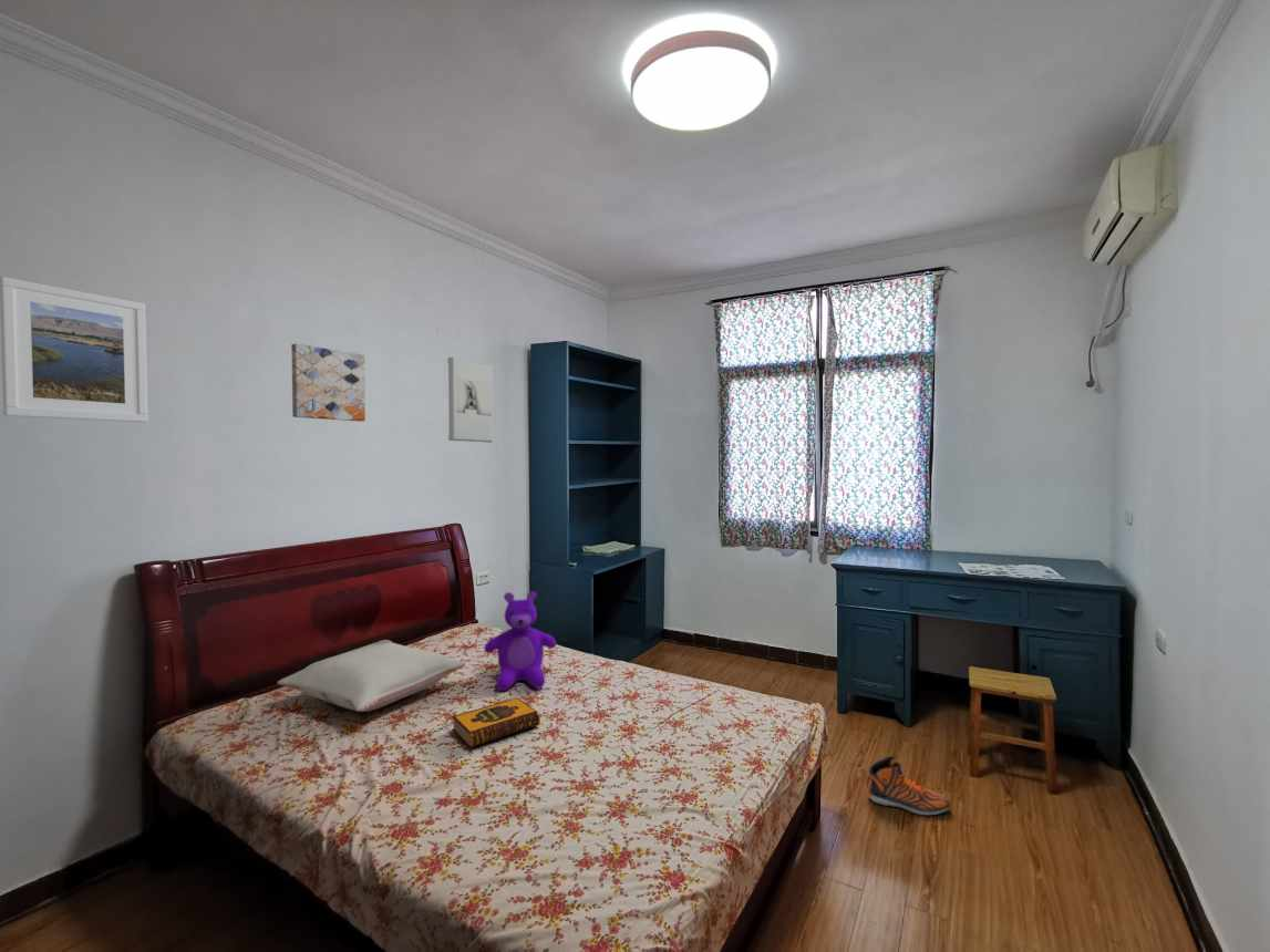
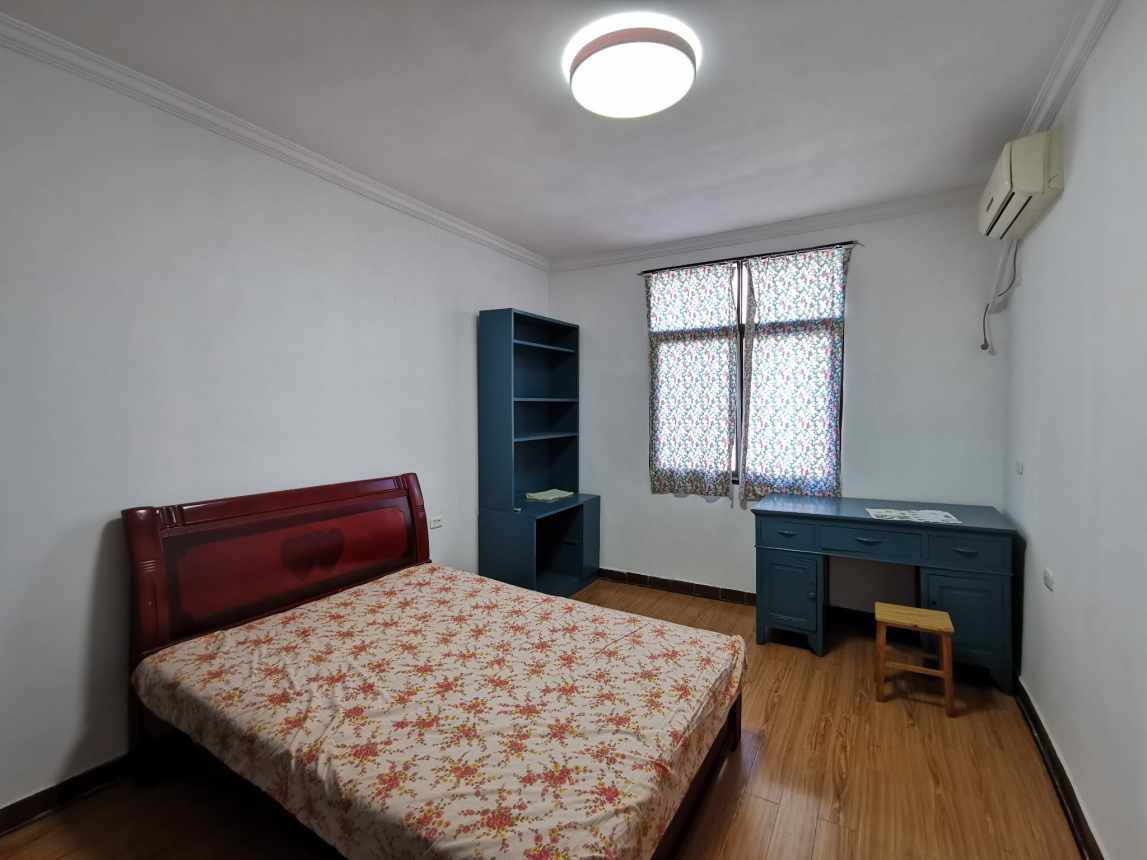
- pillow (375, 674)
- hardback book (496, 722)
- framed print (80, 355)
- wall art (330, 384)
- sneaker (907, 784)
- wall sculpture (471, 401)
- teddy bear (520, 638)
